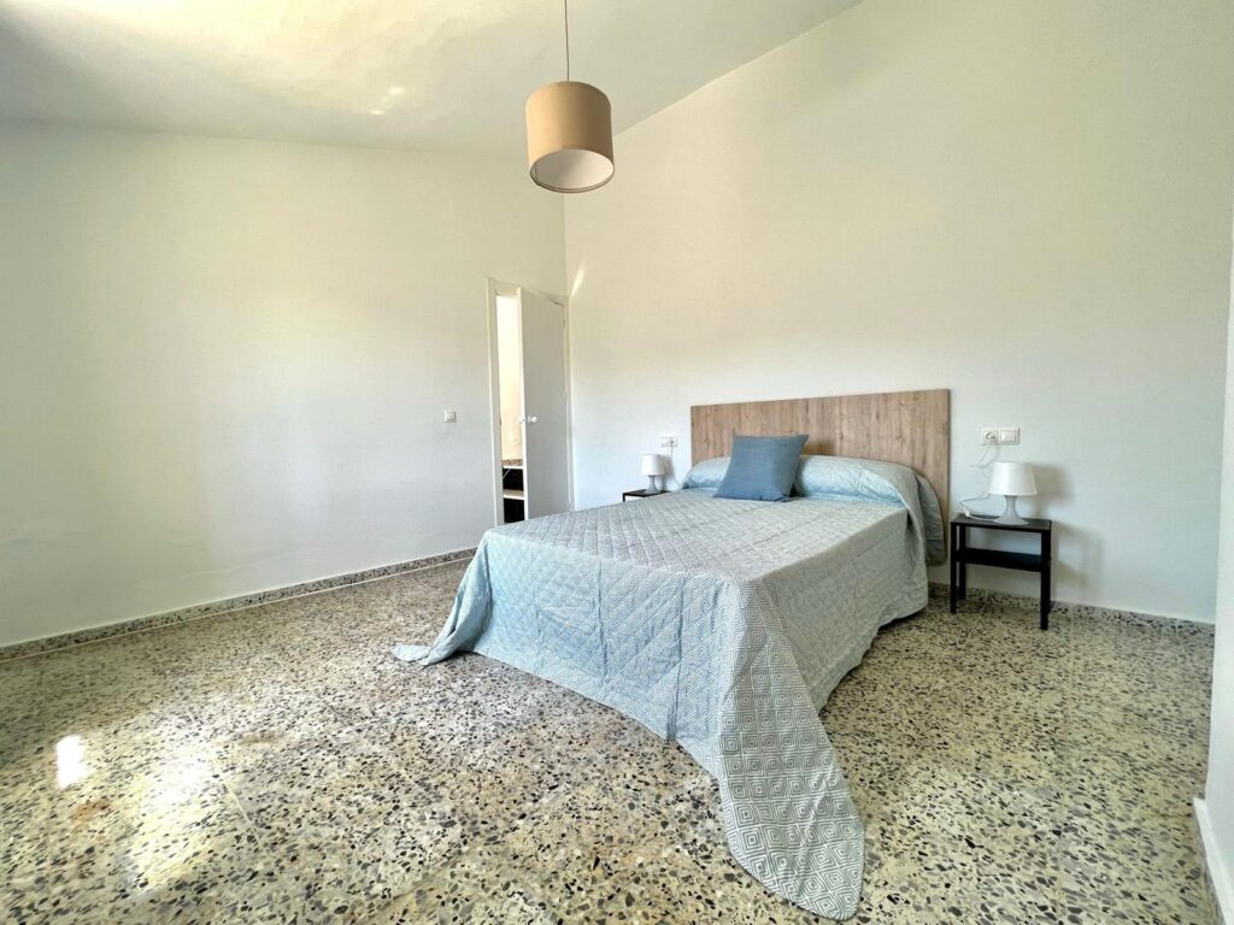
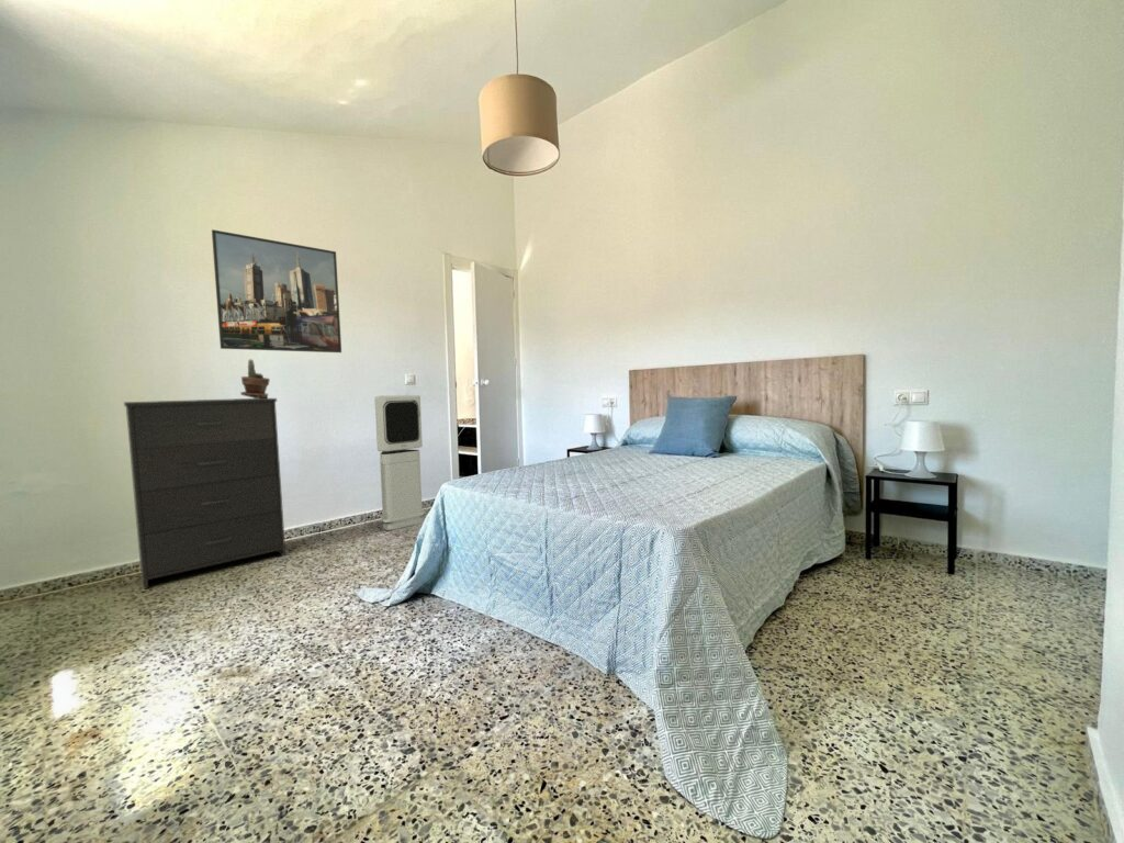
+ air purifier (394, 459)
+ potted plant (255, 379)
+ dresser (210, 483)
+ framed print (282, 296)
